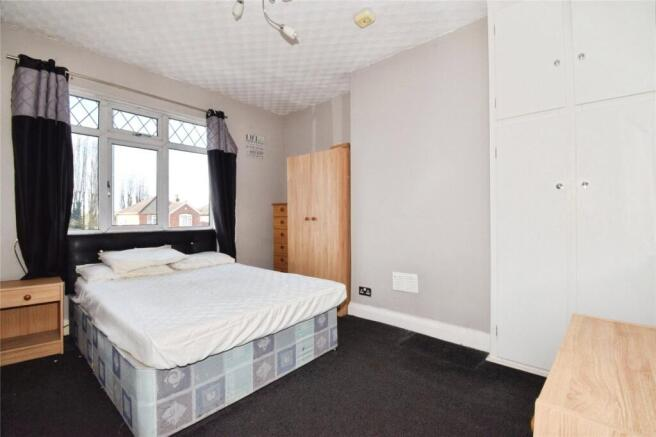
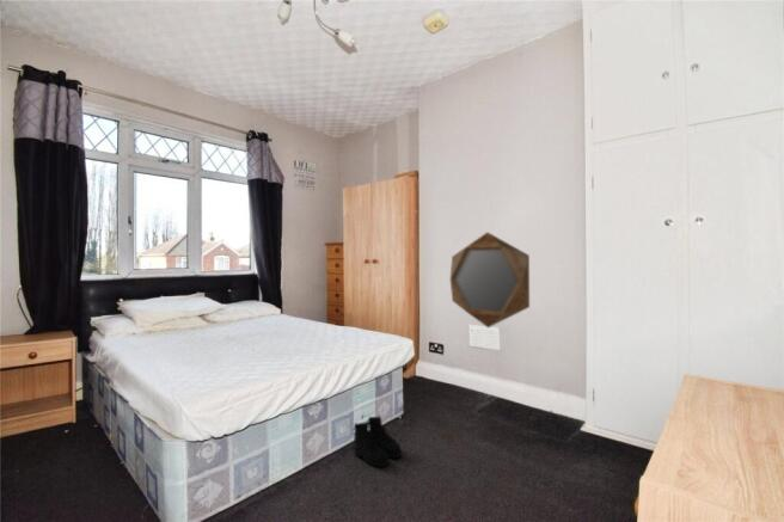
+ boots (376, 437)
+ home mirror (485, 280)
